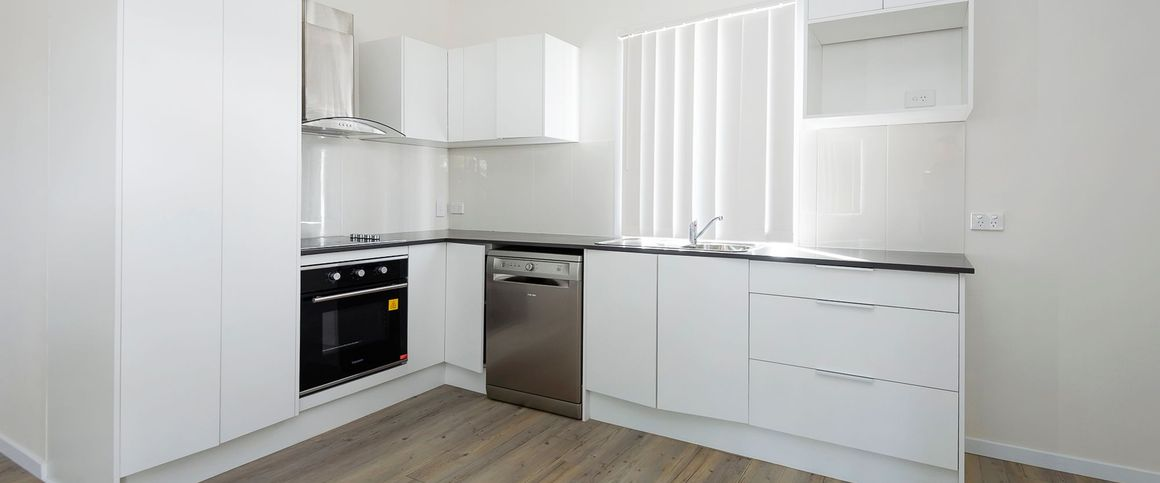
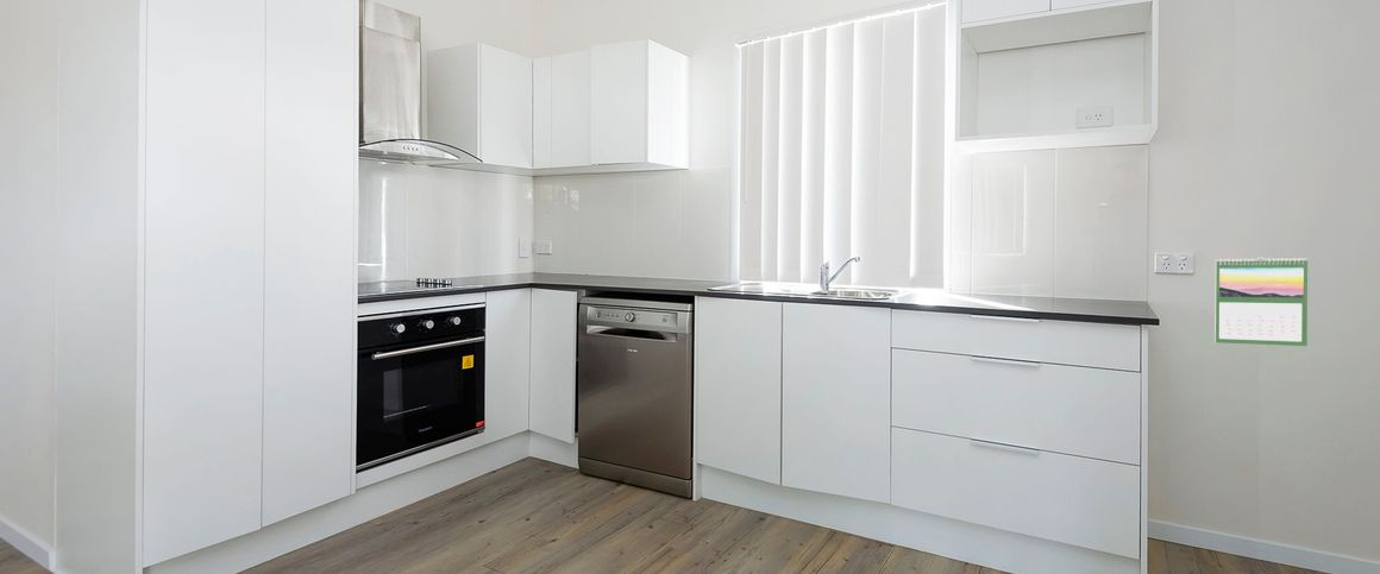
+ calendar (1260, 301)
